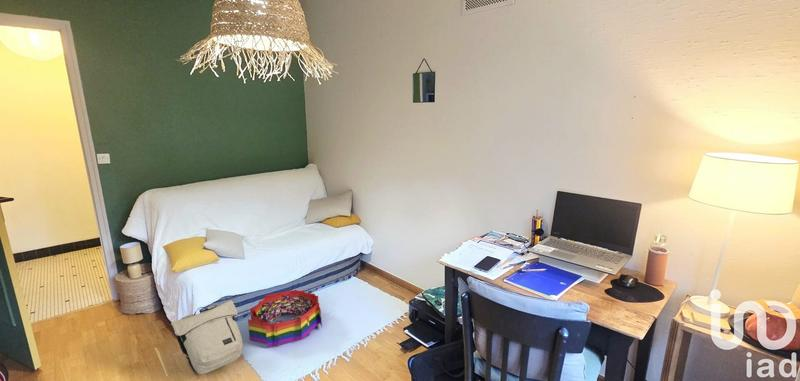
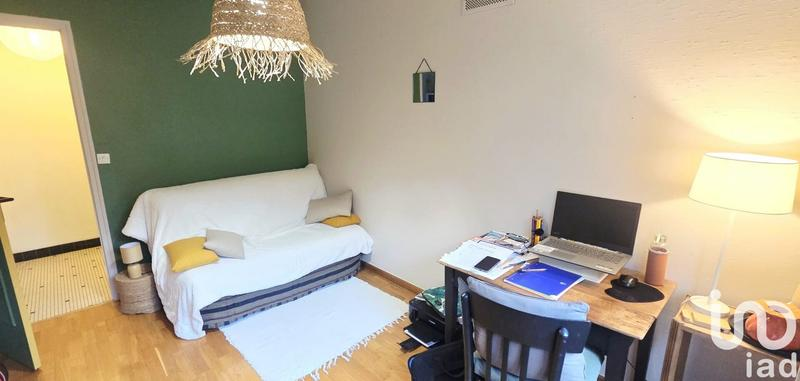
- backpack (209, 337)
- storage bin (283, 313)
